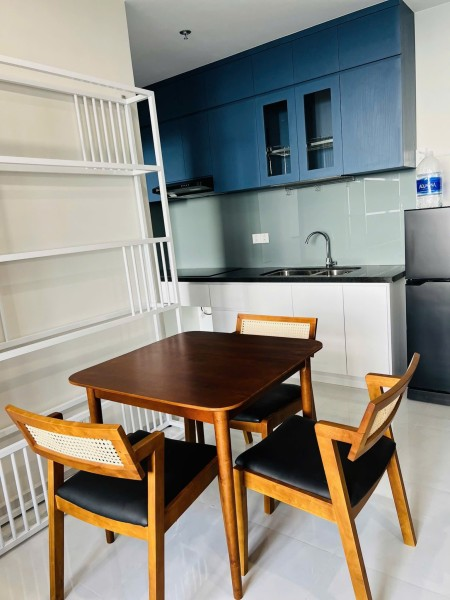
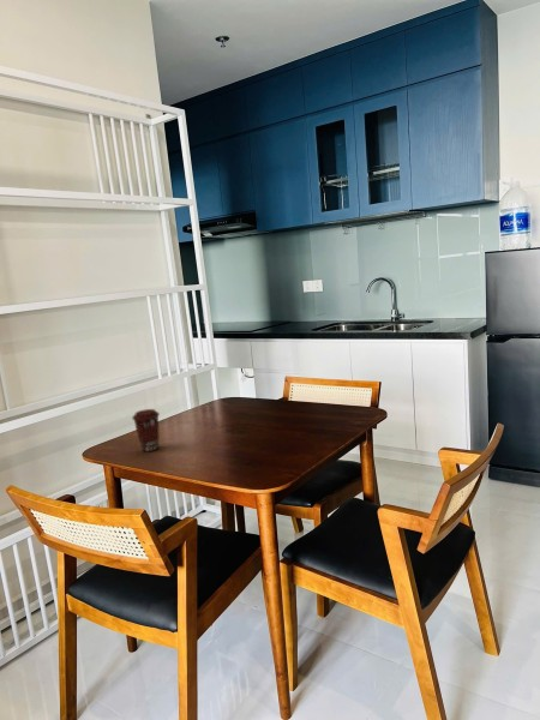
+ coffee cup (148, 430)
